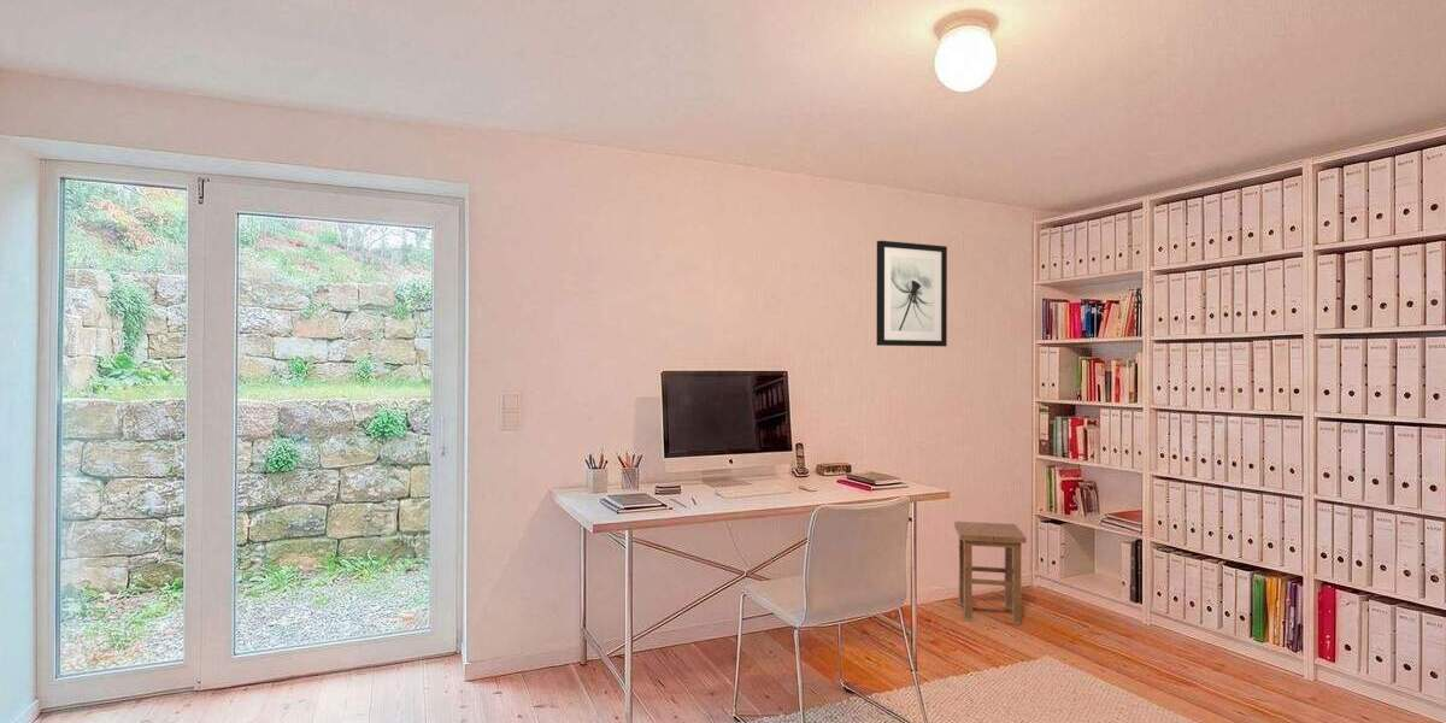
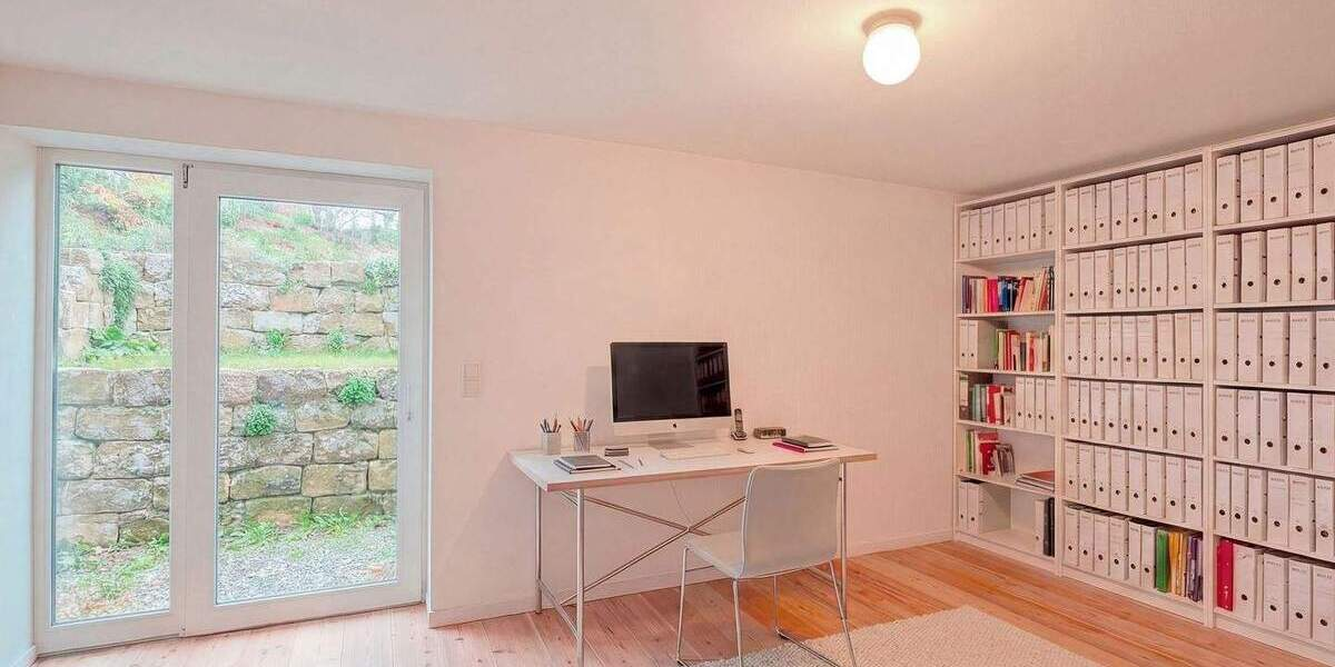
- stool (988, 571)
- wall art (912, 294)
